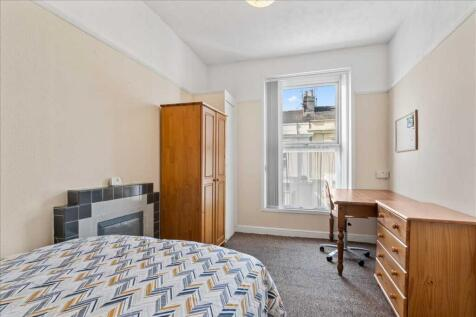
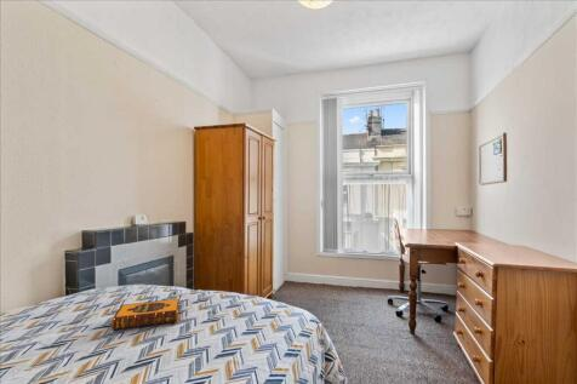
+ hardback book (148, 314)
